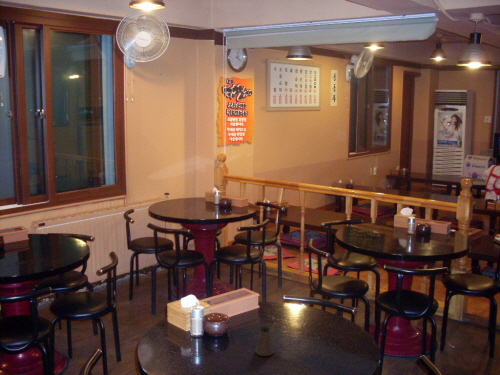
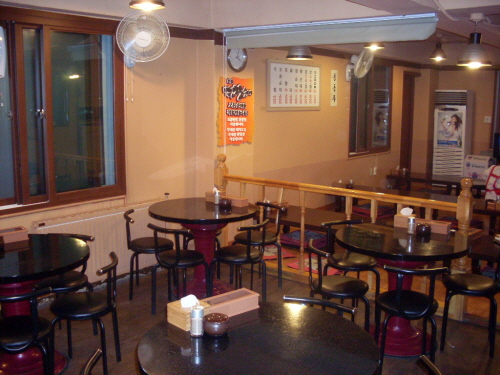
- saltshaker (264, 340)
